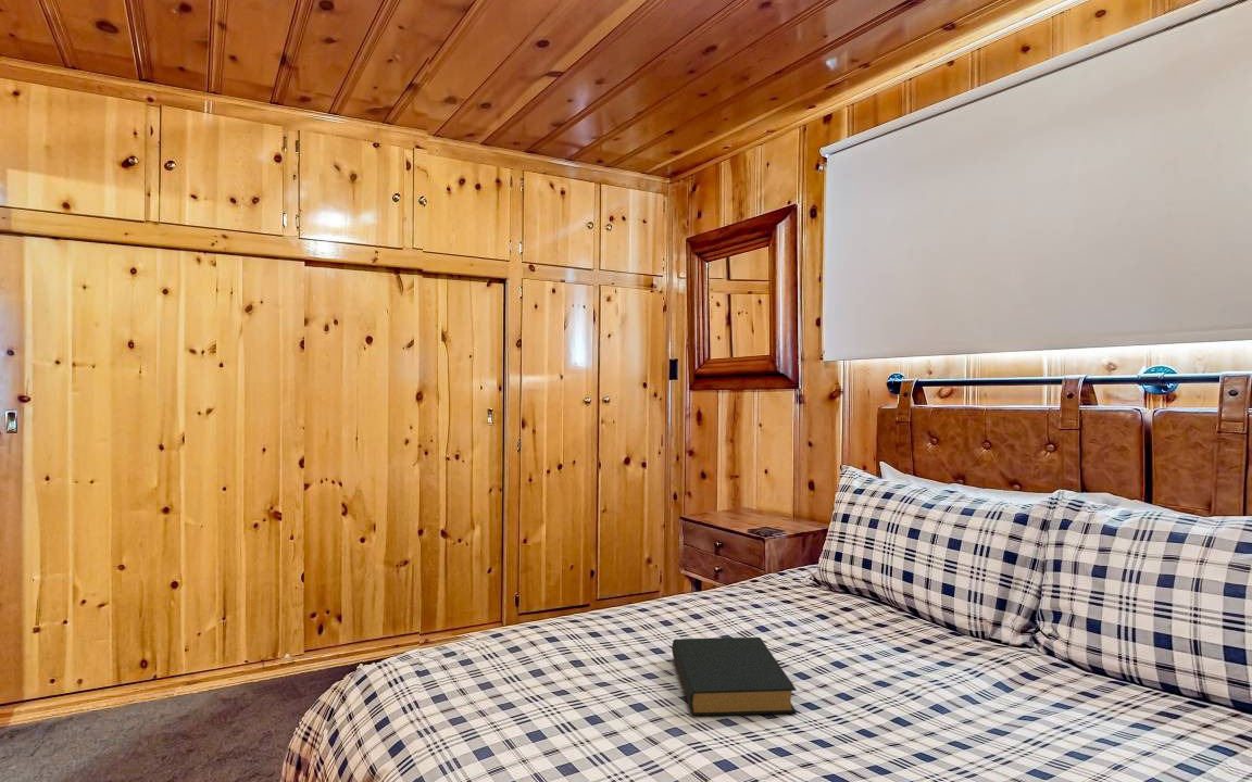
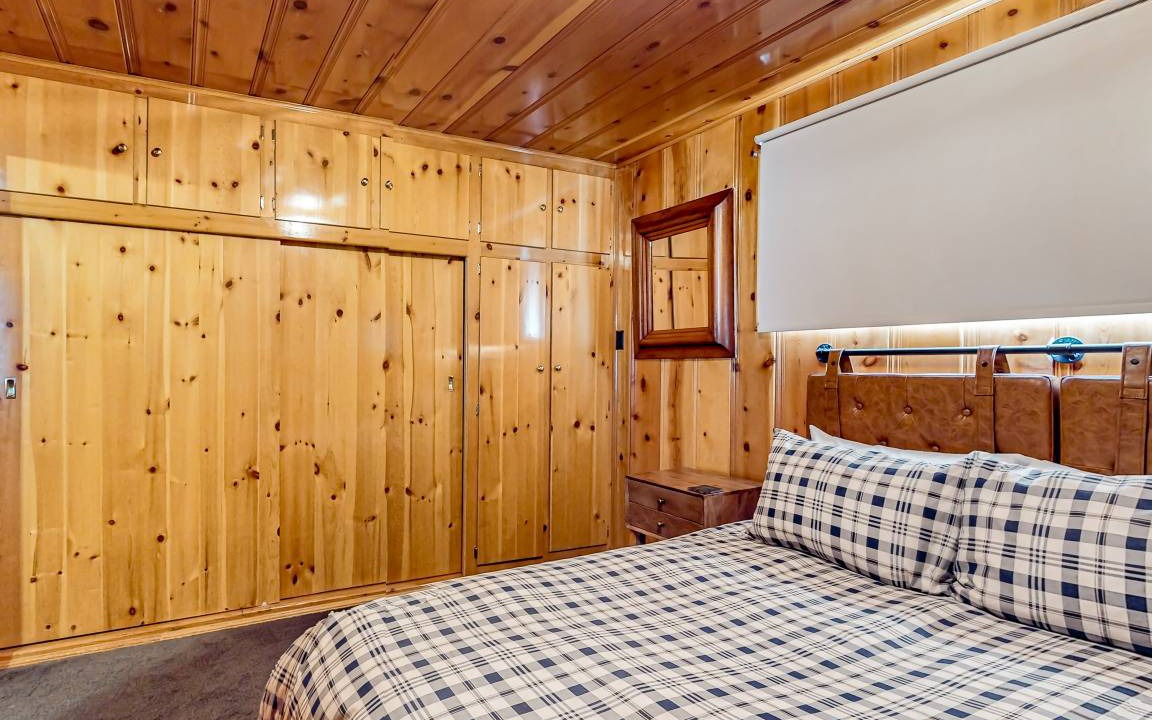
- hardback book (728, 672)
